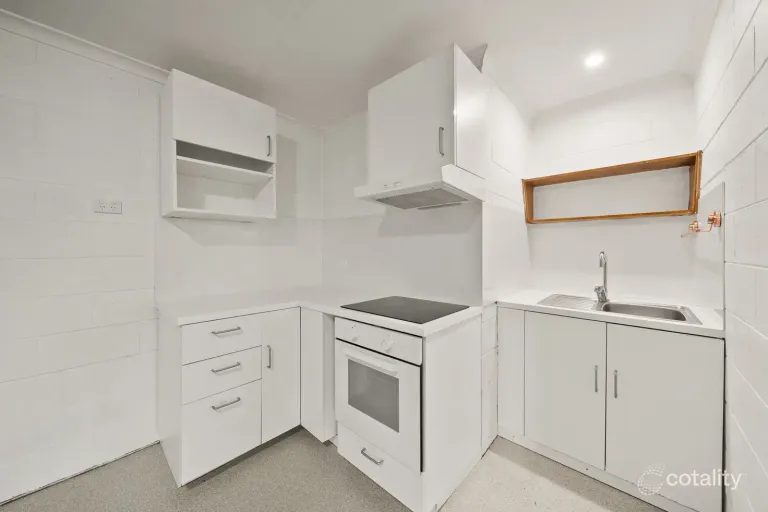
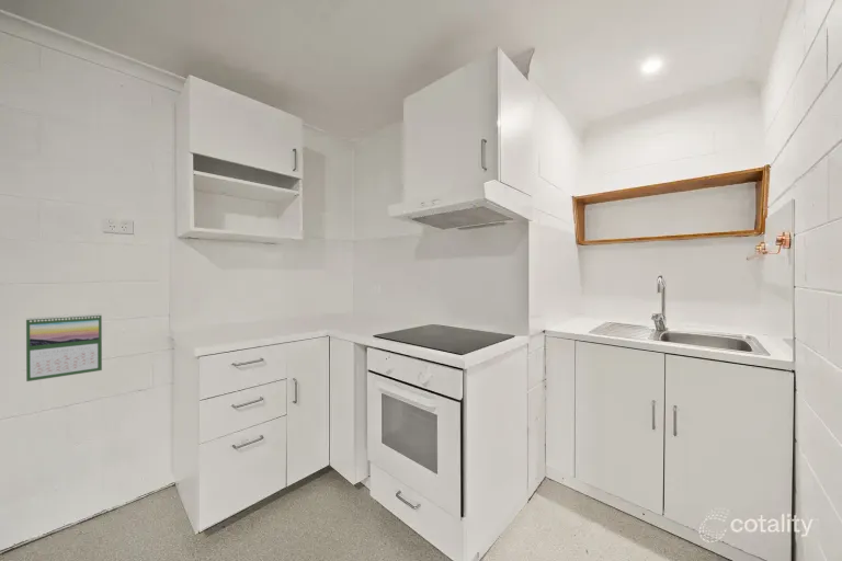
+ calendar (66, 344)
